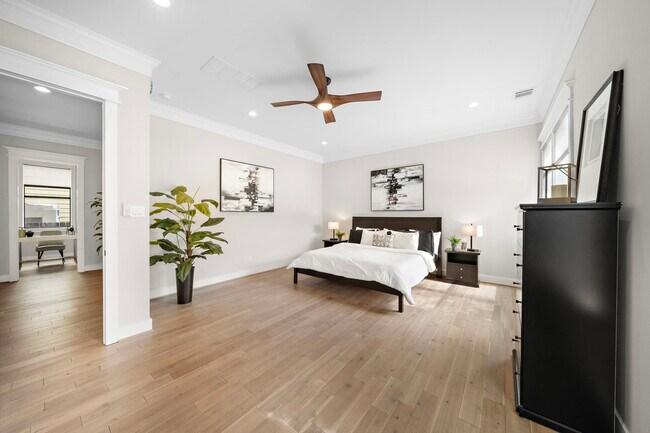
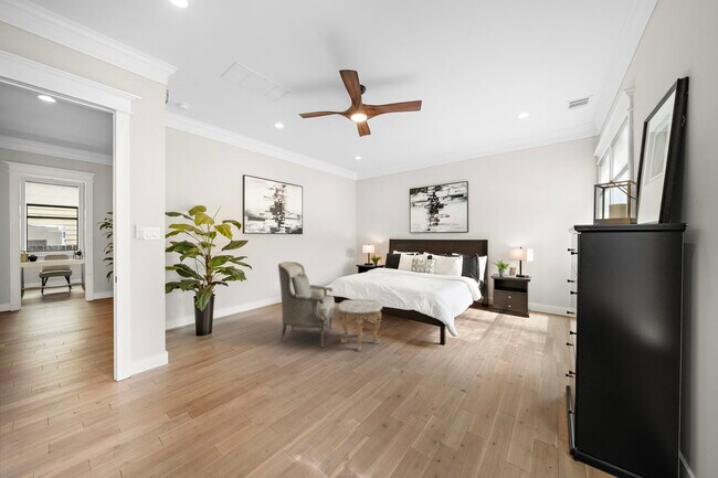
+ armchair (305, 299)
+ side table (359, 323)
